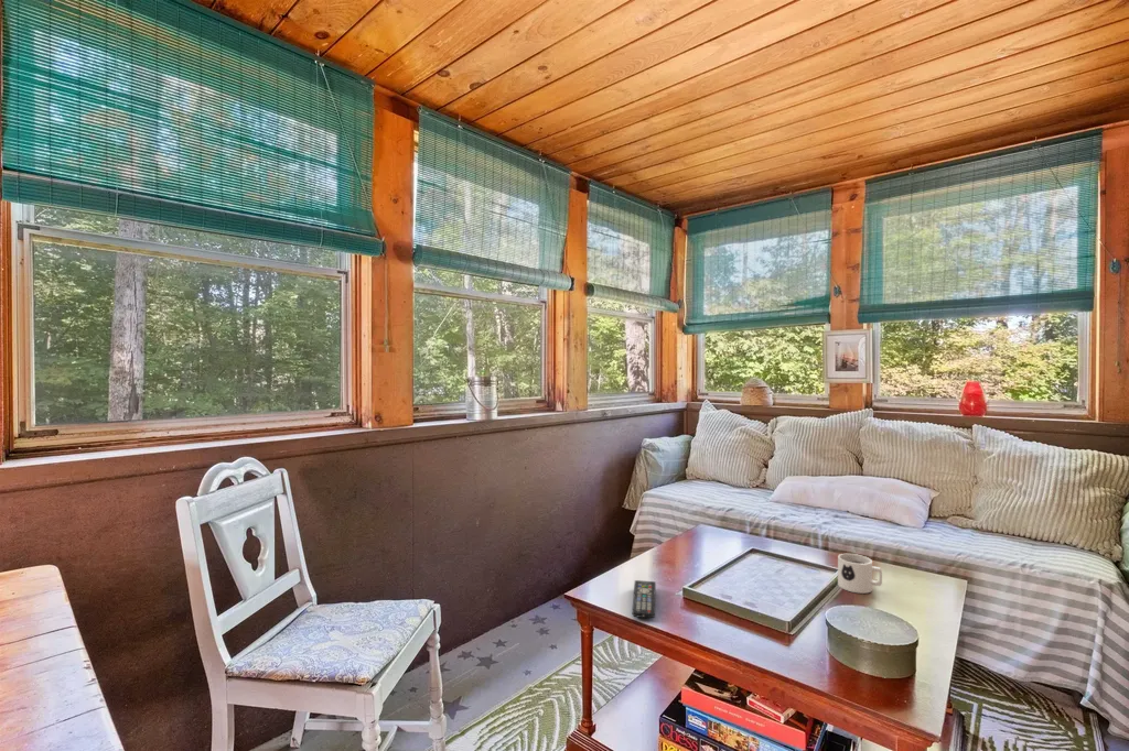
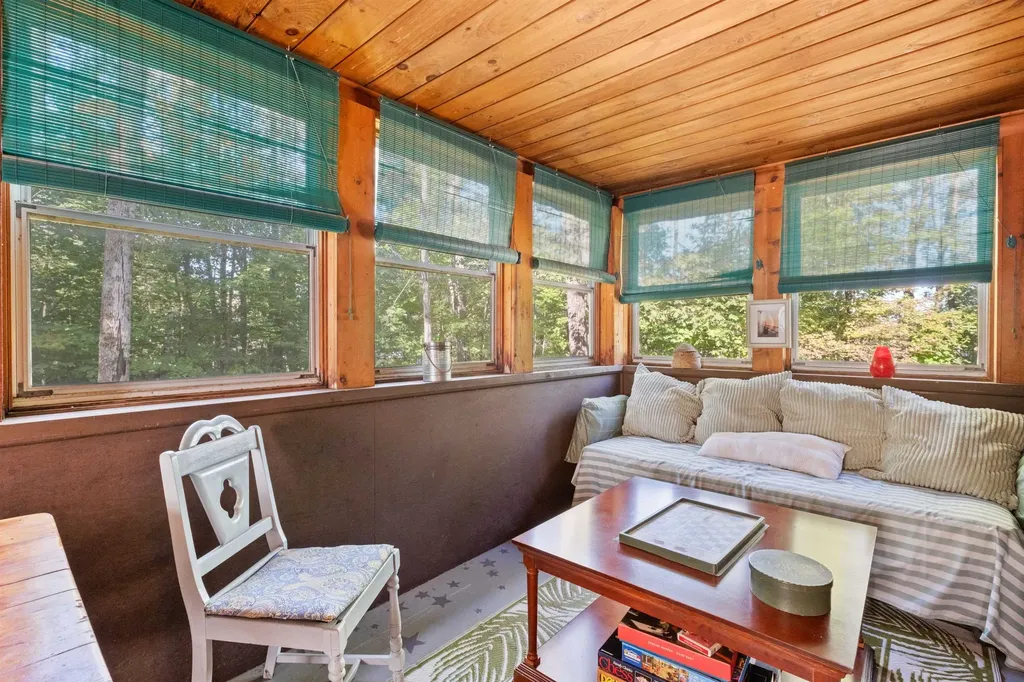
- remote control (644, 597)
- mug (858, 573)
